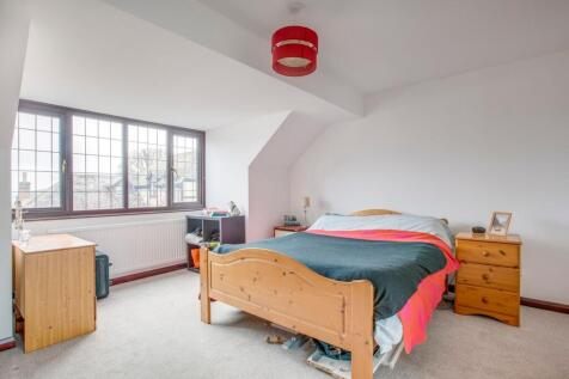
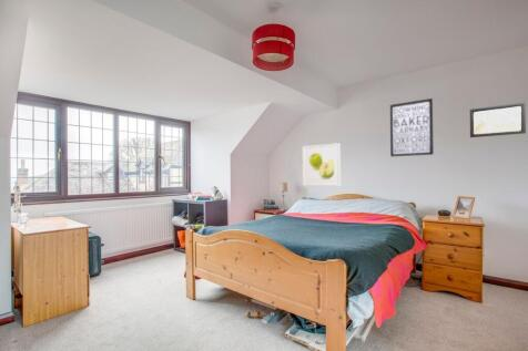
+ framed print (321, 165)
+ wall art (410, 128)
+ wall art (496, 121)
